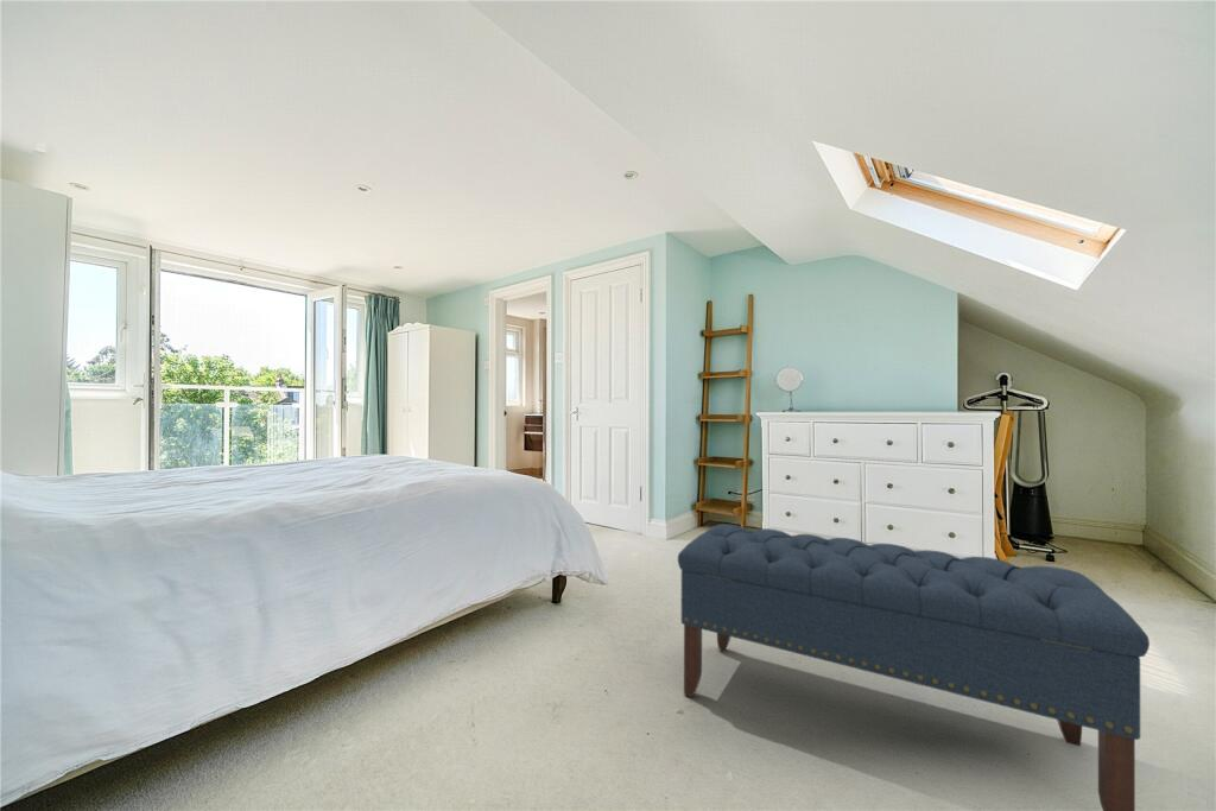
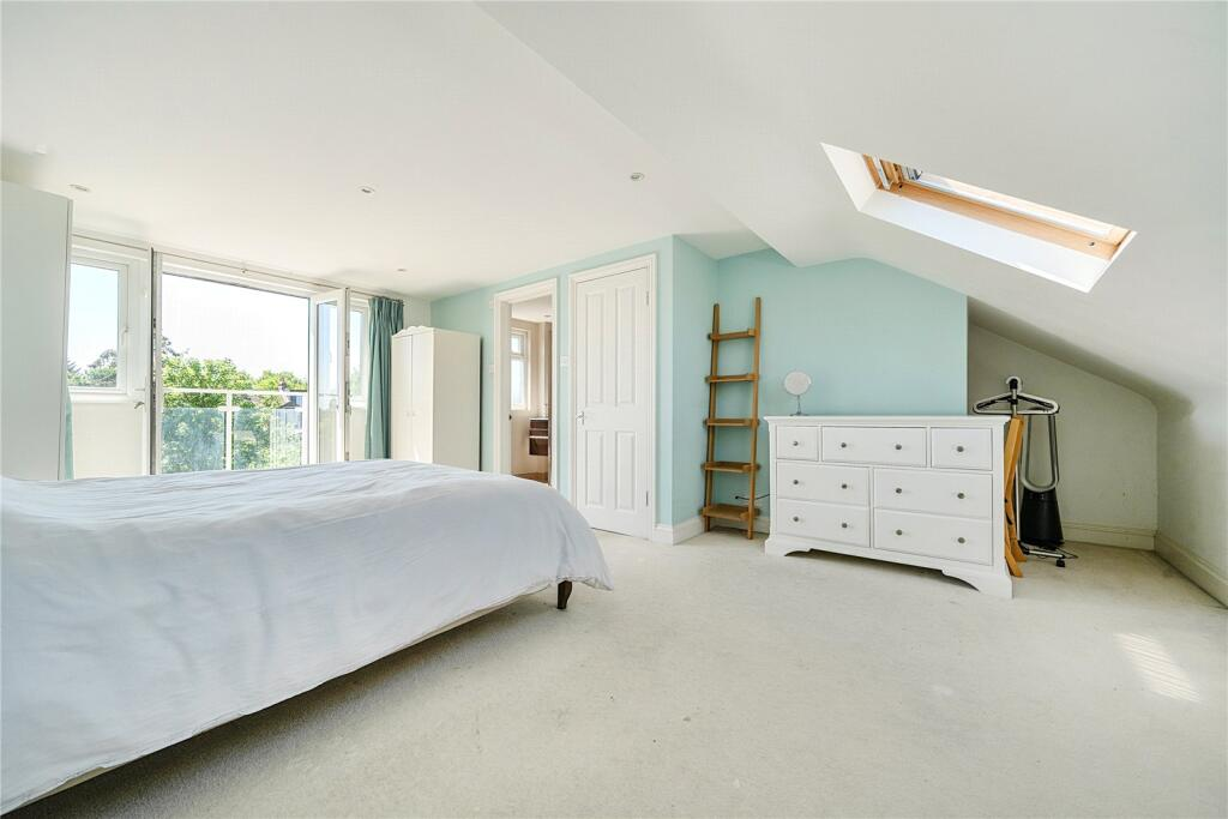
- bench (866, 633)
